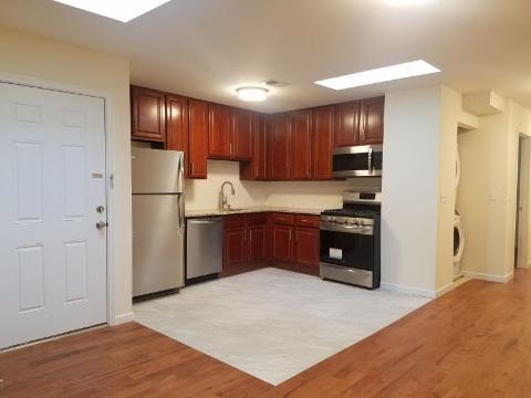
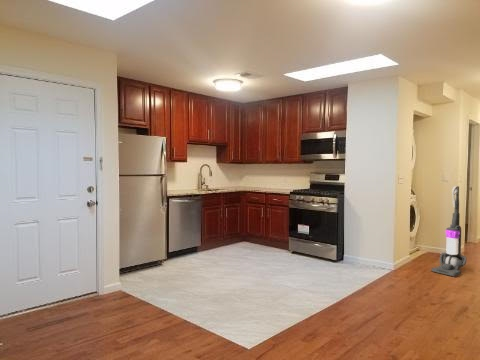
+ vacuum cleaner (451, 229)
